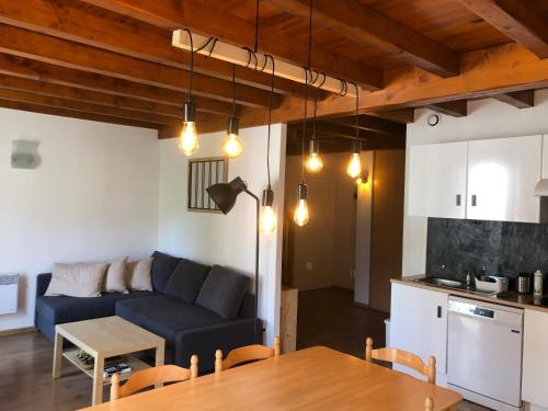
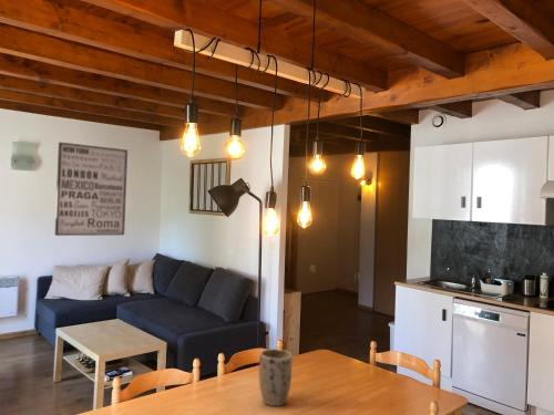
+ wall art (92, 190)
+ plant pot (275, 377)
